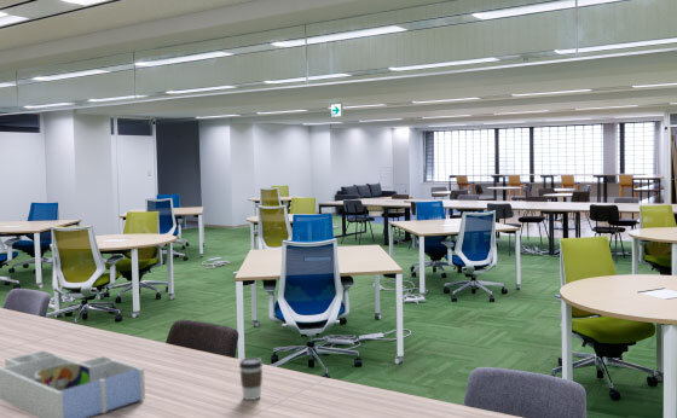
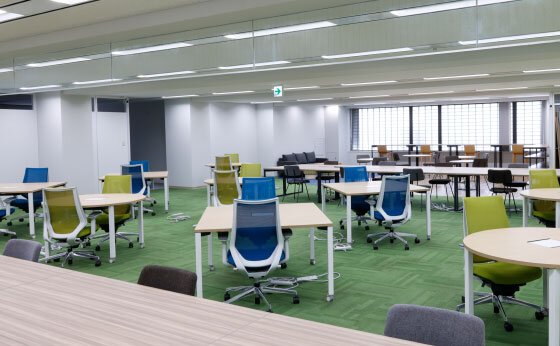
- coffee cup (251, 378)
- desk organizer (63, 381)
